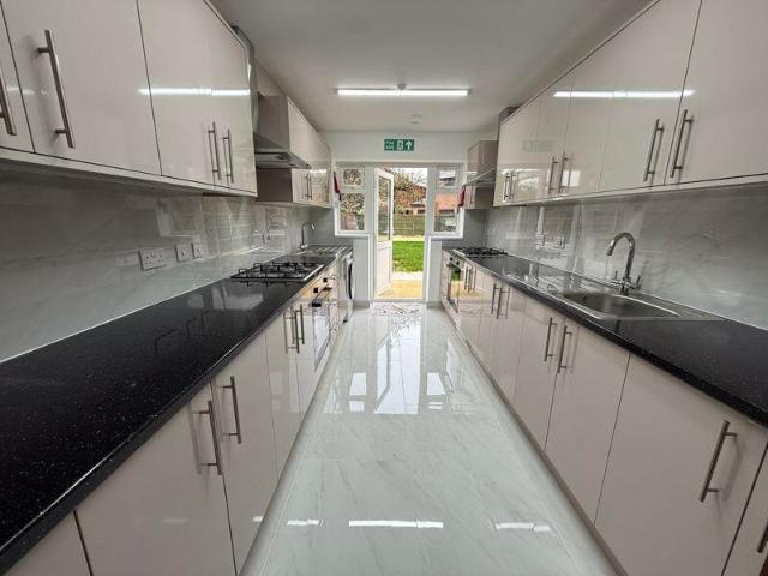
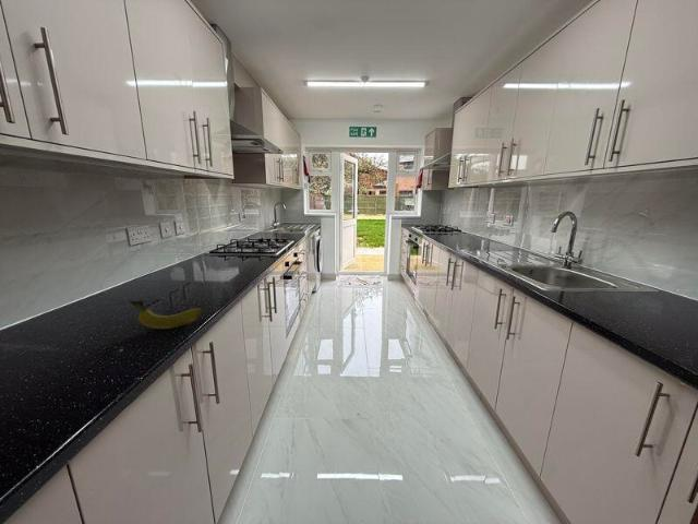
+ fruit (168, 315)
